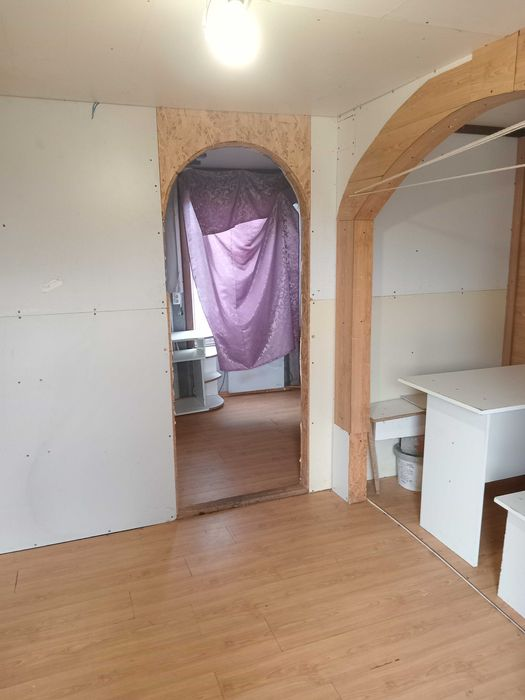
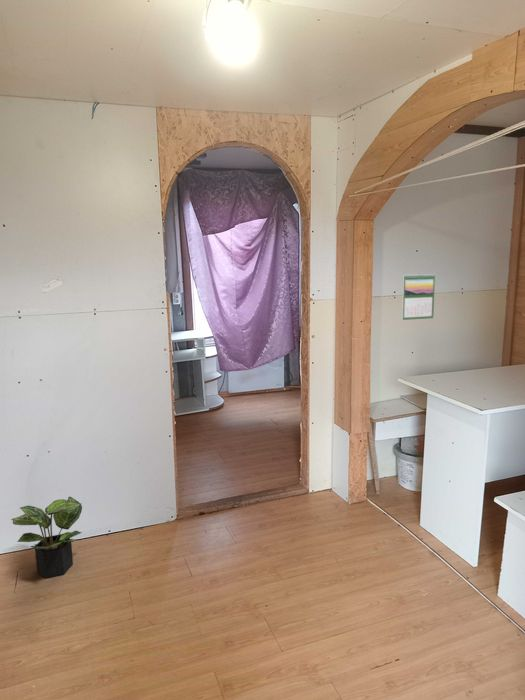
+ potted plant (45, 535)
+ calendar (418, 296)
